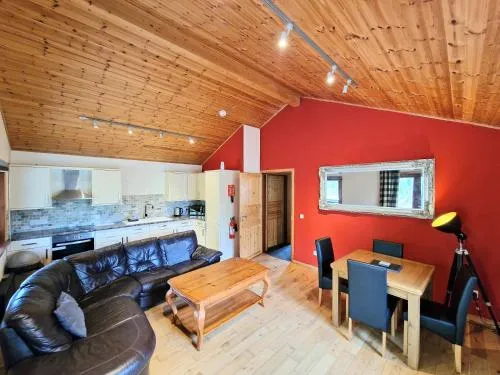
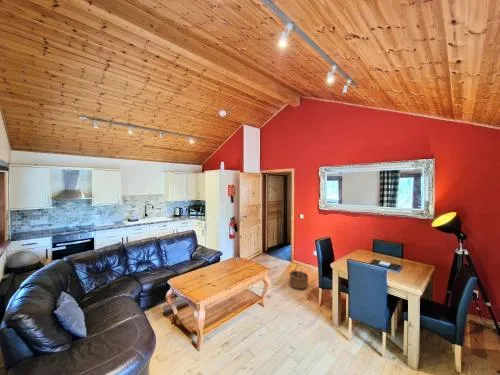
+ wicker basket (298, 276)
